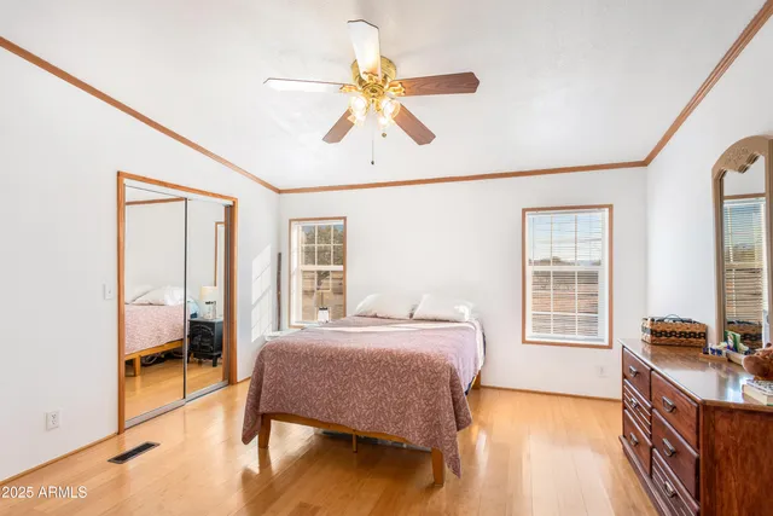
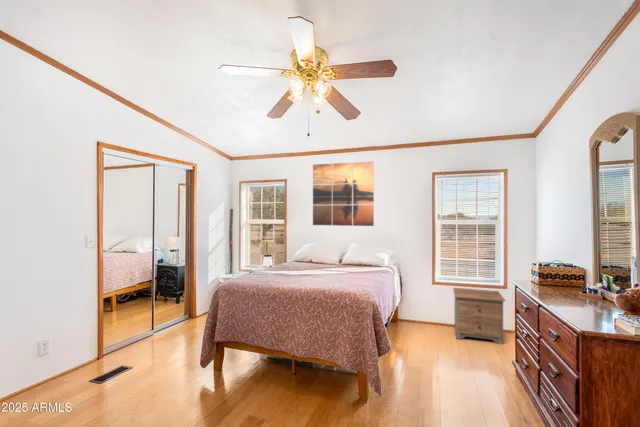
+ nightstand (477, 314)
+ wall art (342, 194)
